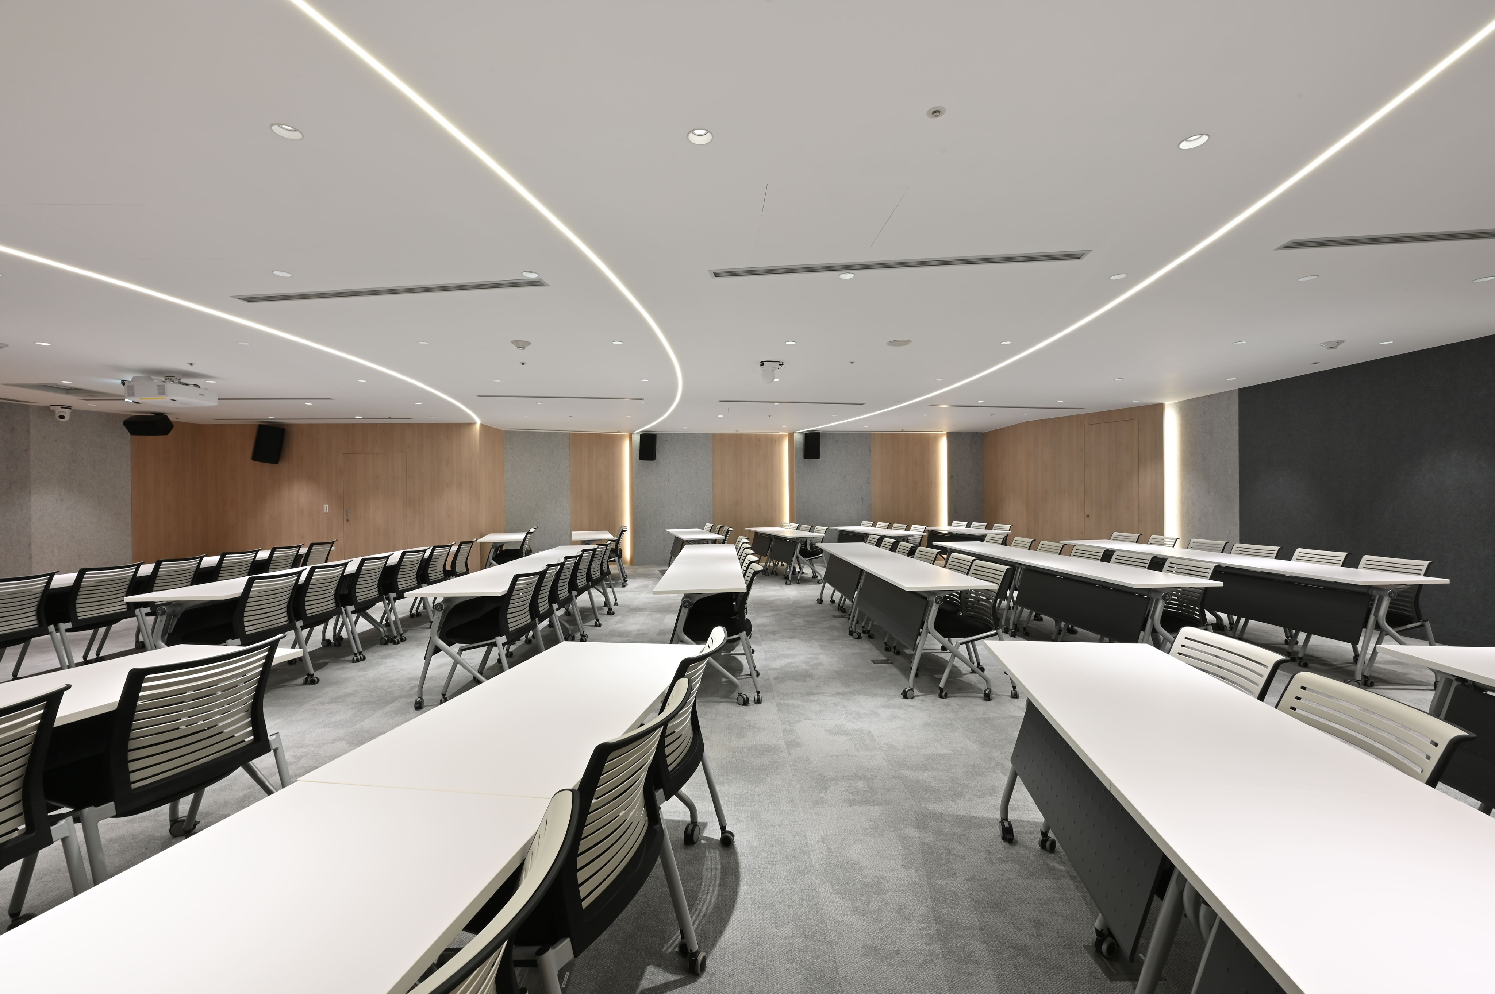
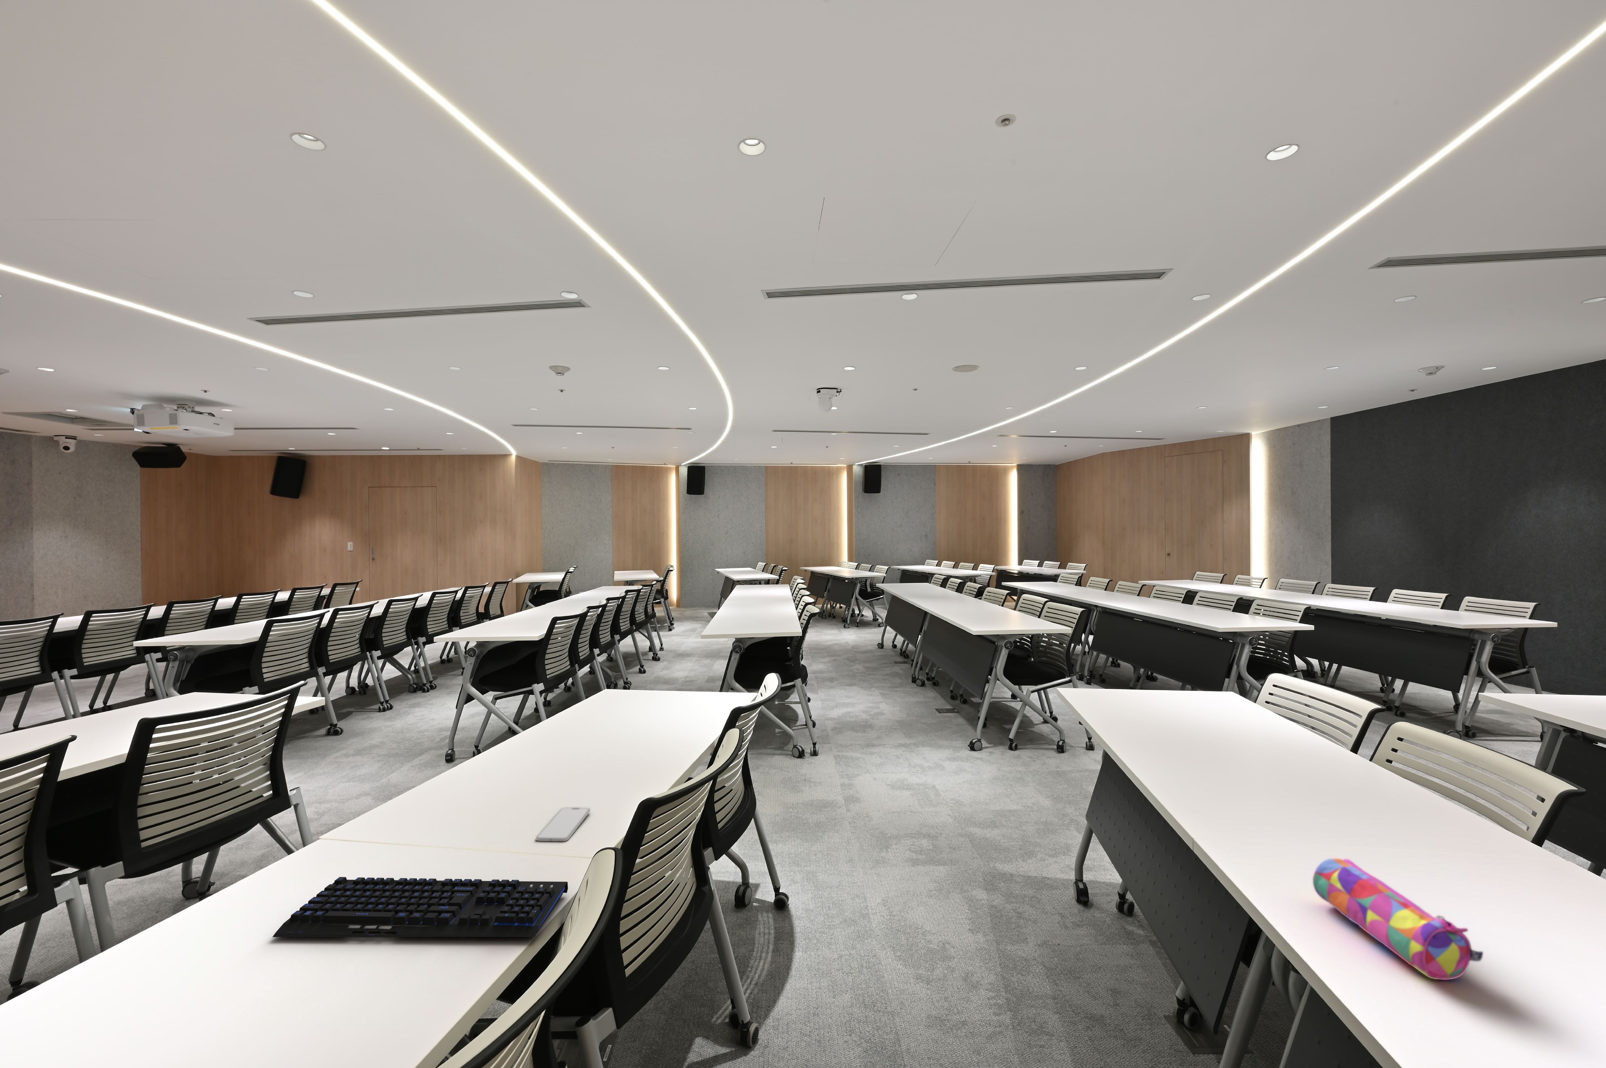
+ keyboard (429, 906)
+ smartphone (564, 824)
+ pencil case (1388, 913)
